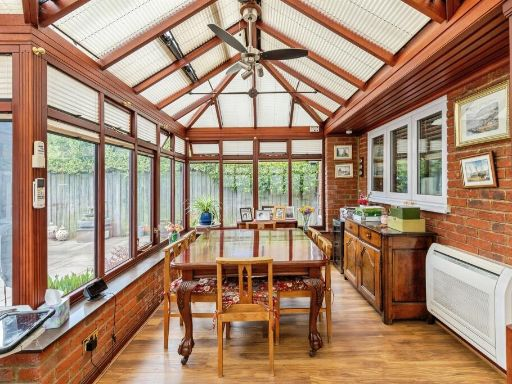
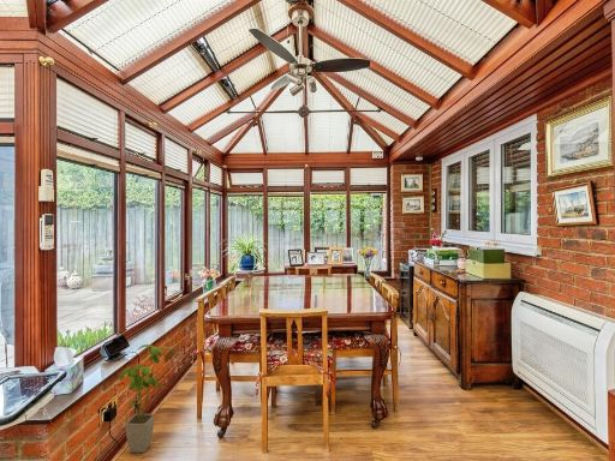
+ house plant (147, 394)
